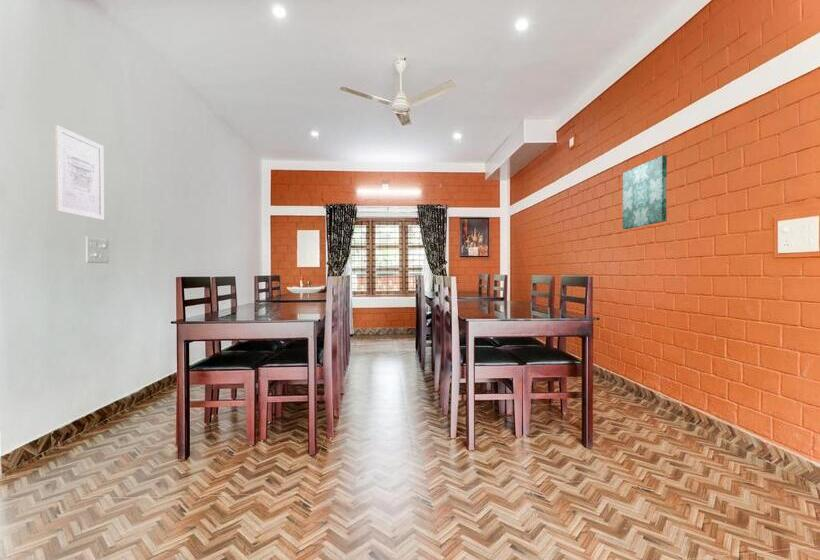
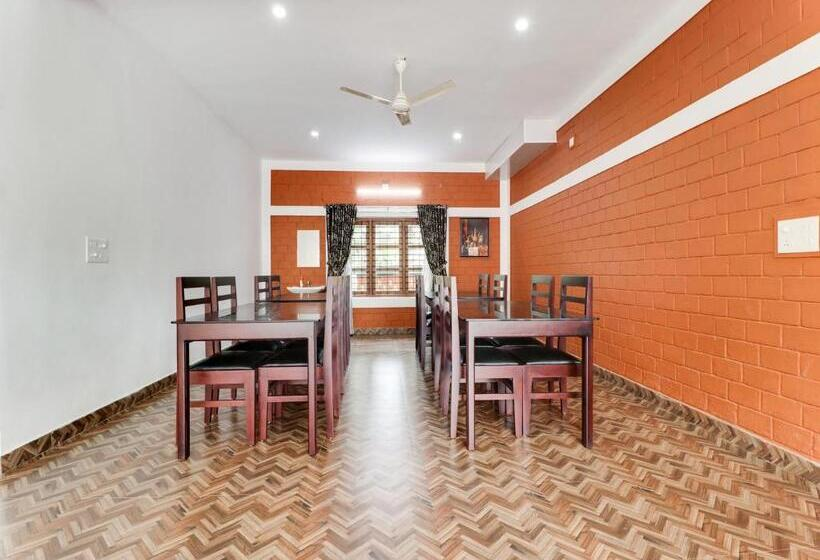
- wall art (81, 176)
- wall art (643, 195)
